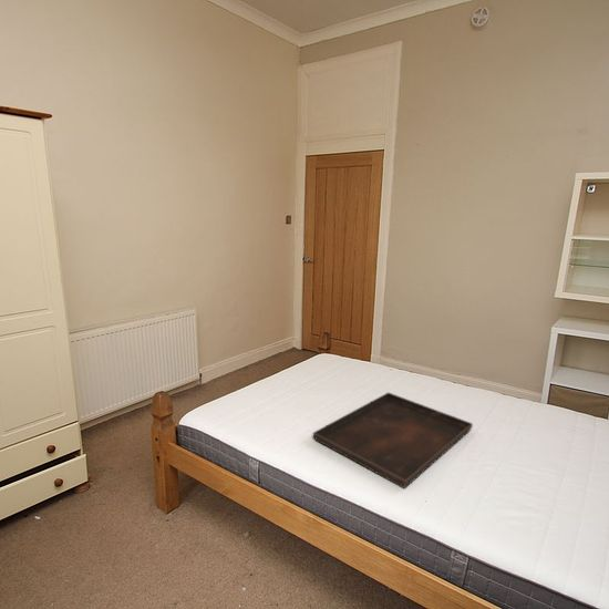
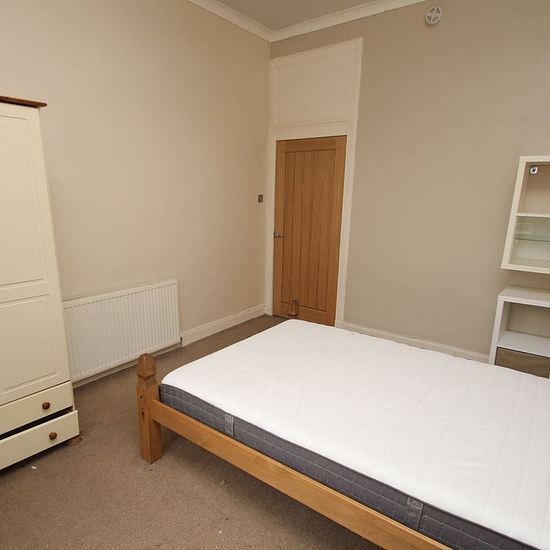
- serving tray (394, 432)
